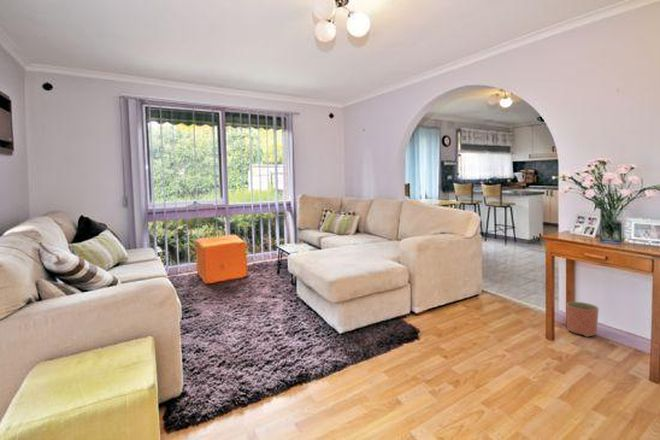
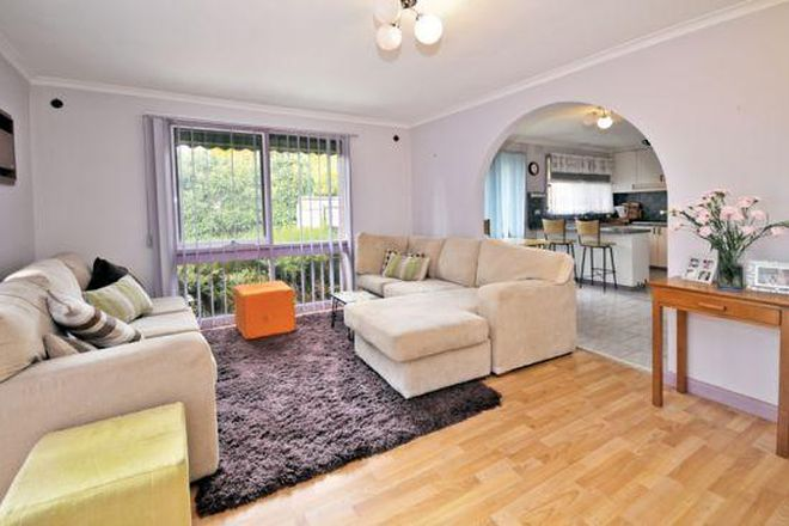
- planter (581, 318)
